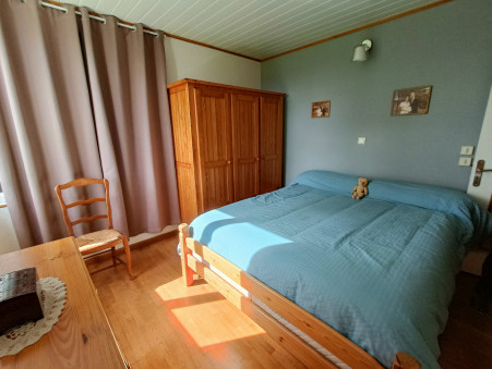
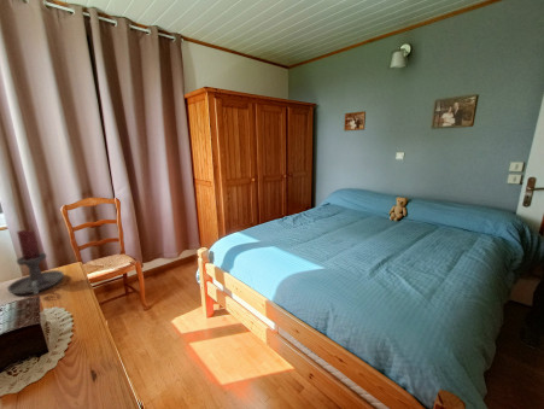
+ candle holder (31, 259)
